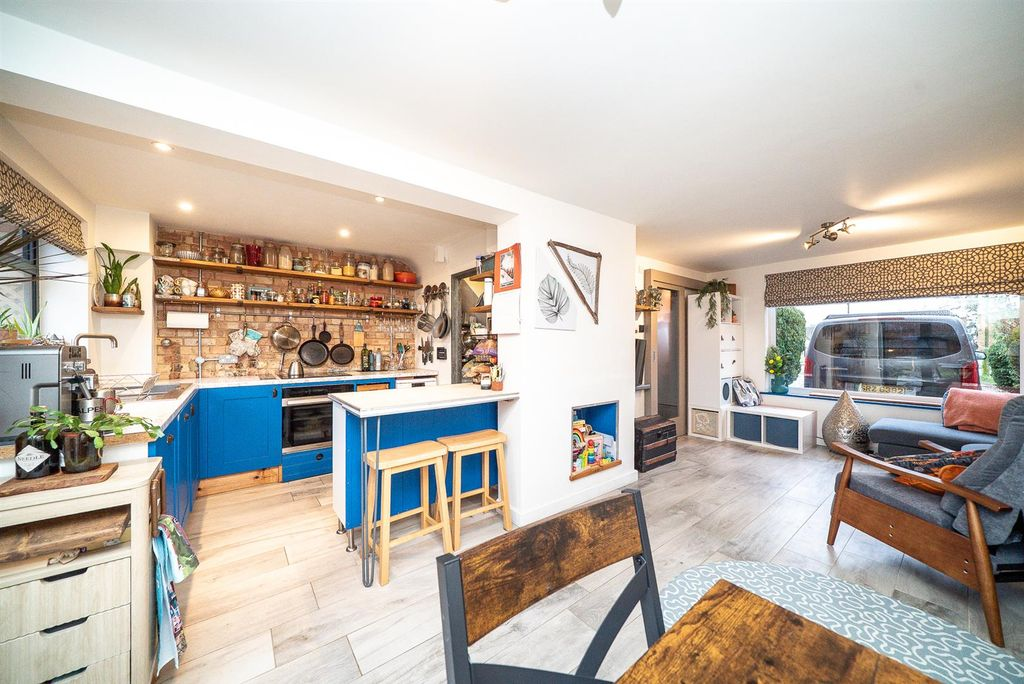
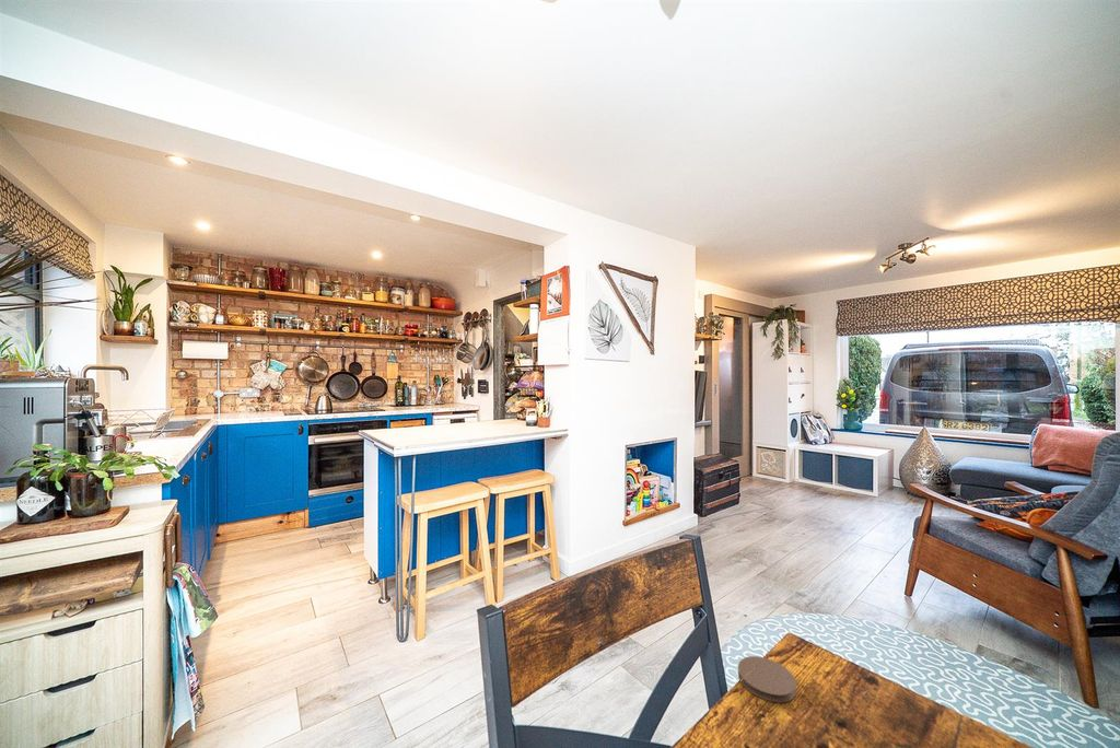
+ coaster (766, 677)
